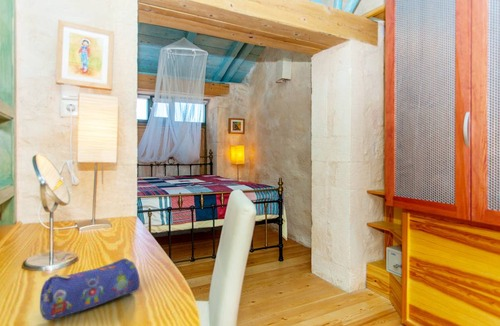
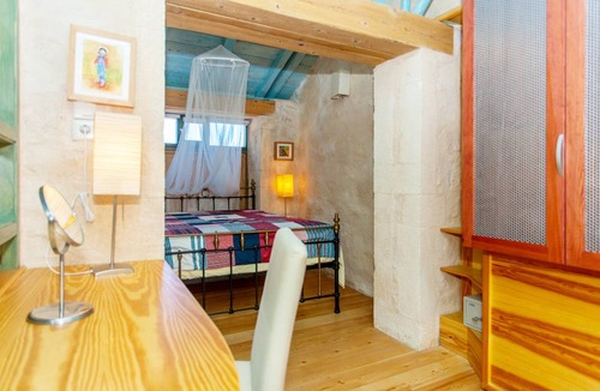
- pencil case (92, 285)
